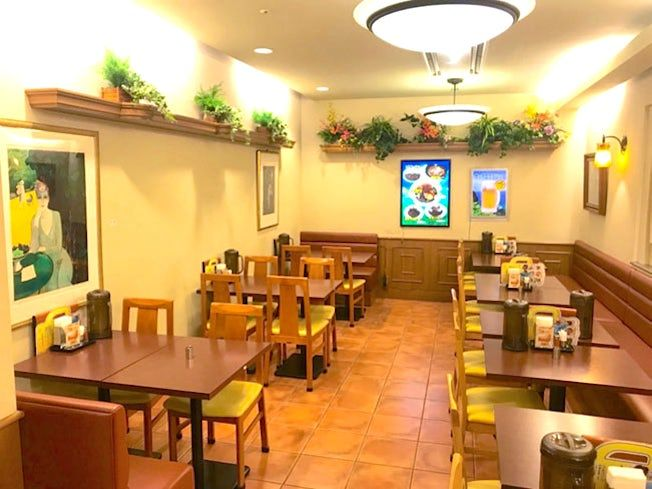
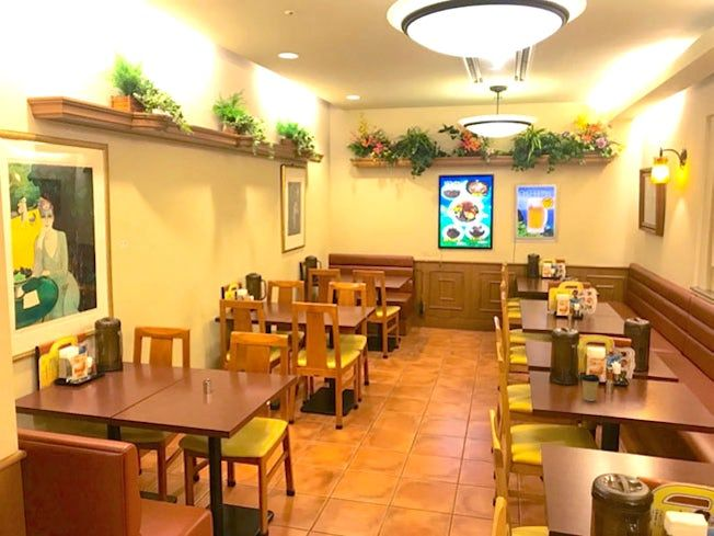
+ coffee cup (589, 387)
